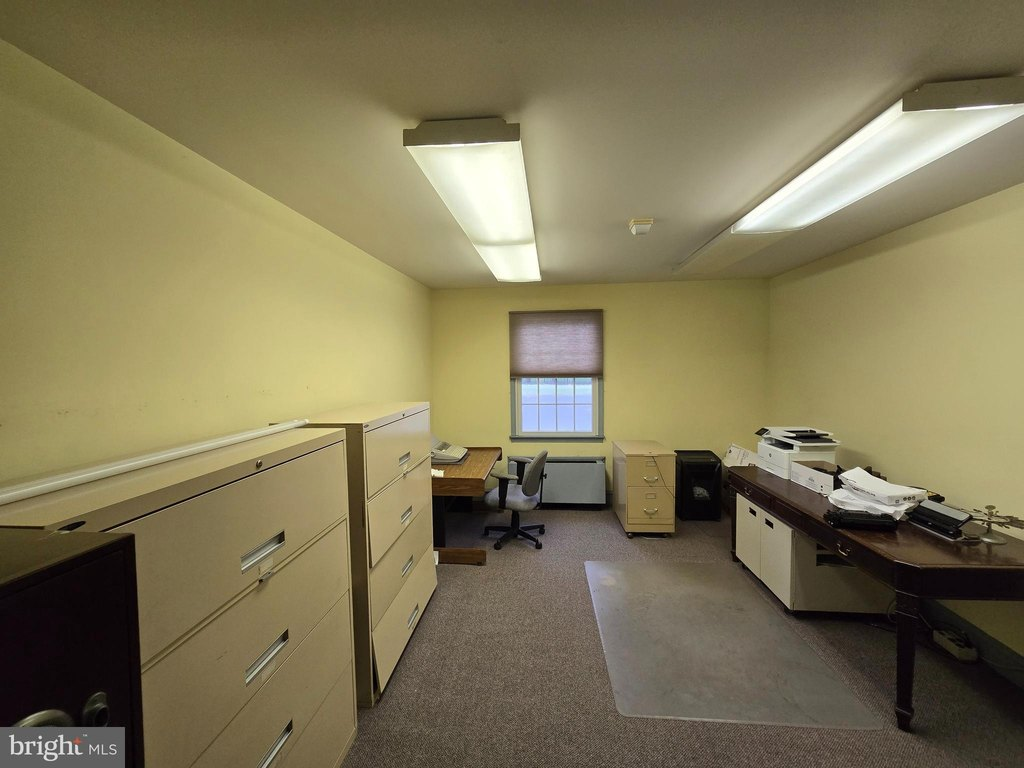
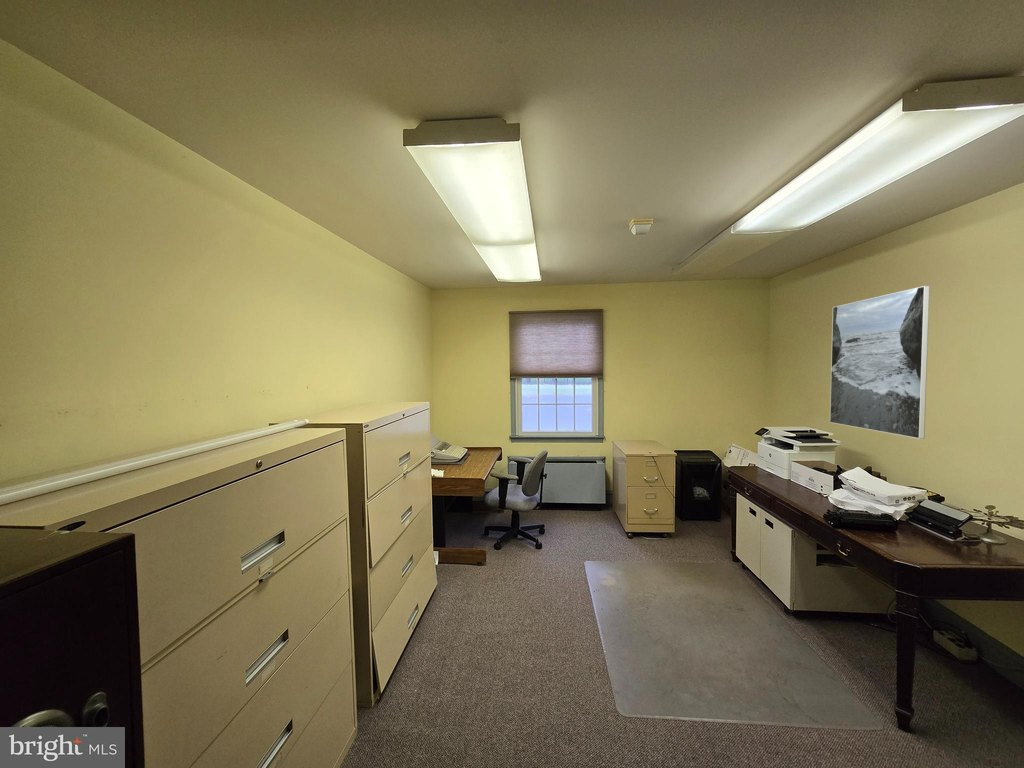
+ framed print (872, 364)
